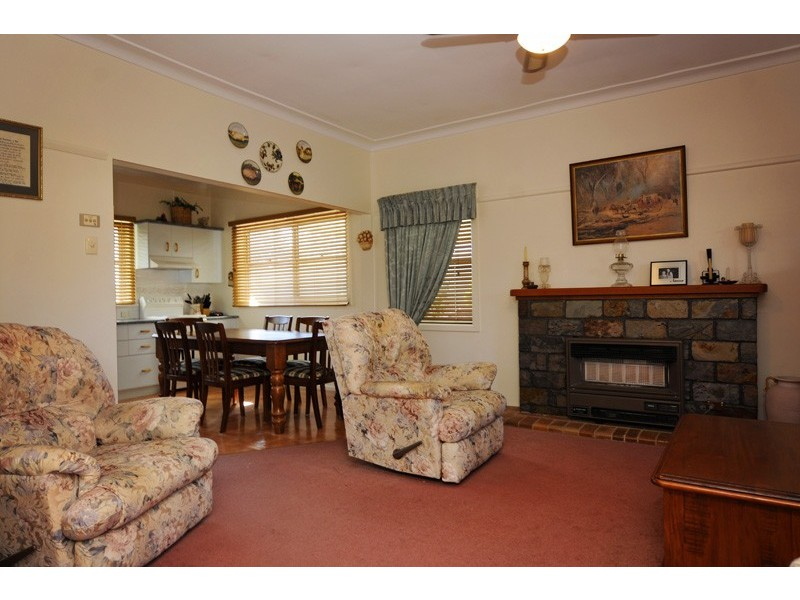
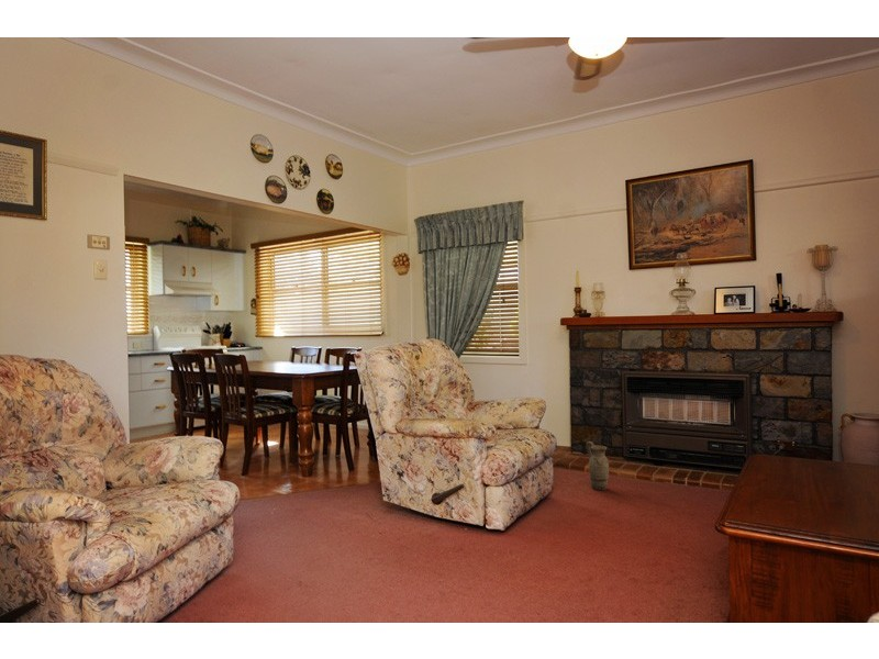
+ ceramic jug (597, 465)
